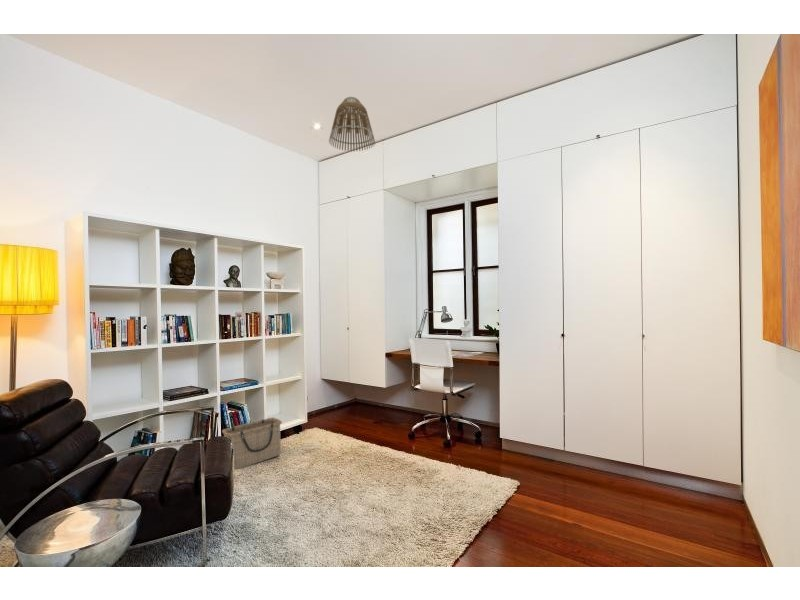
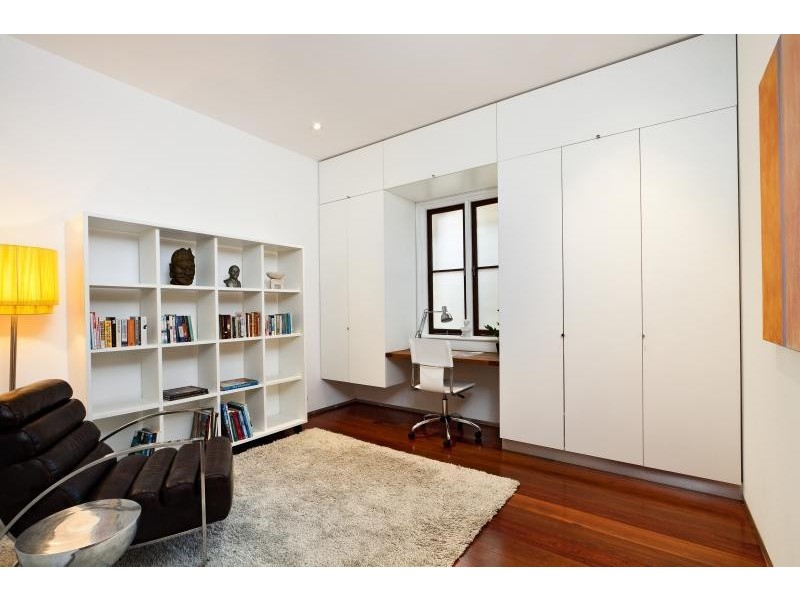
- basket (253, 442)
- lamp shade (351, 121)
